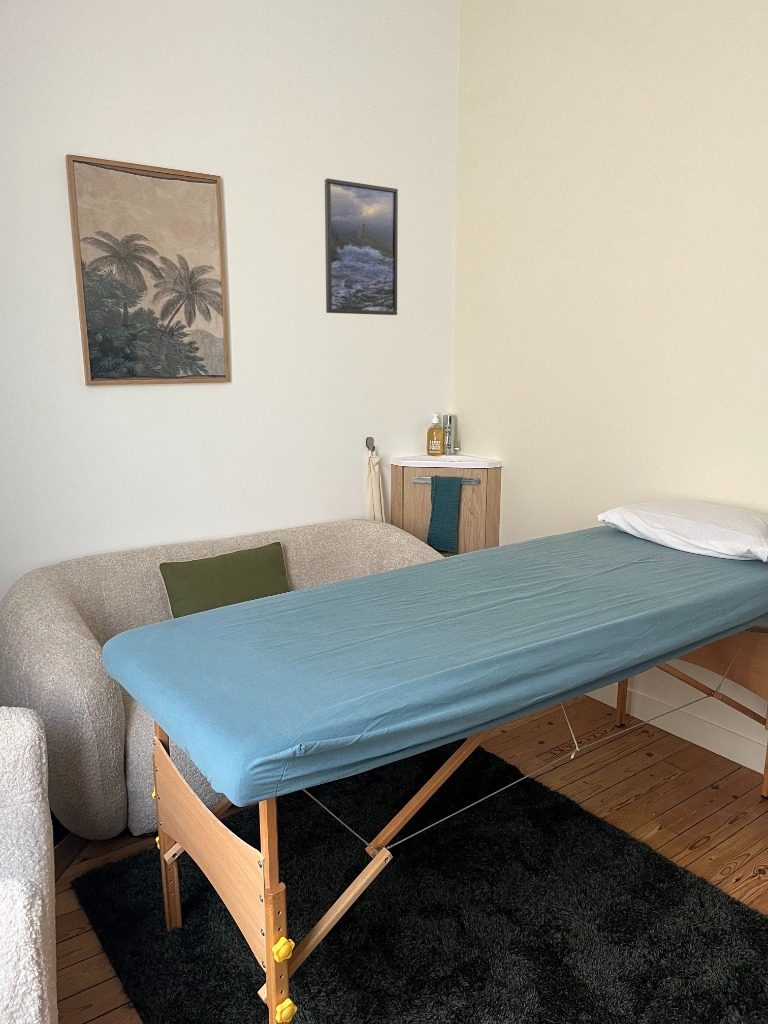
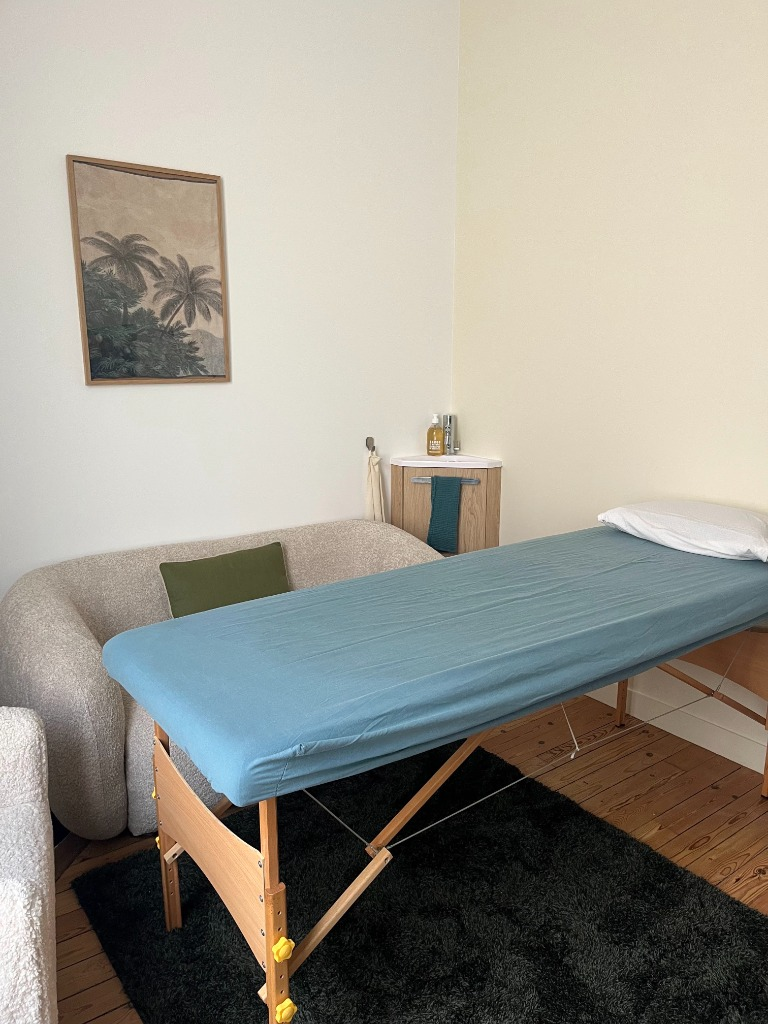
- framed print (362, 250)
